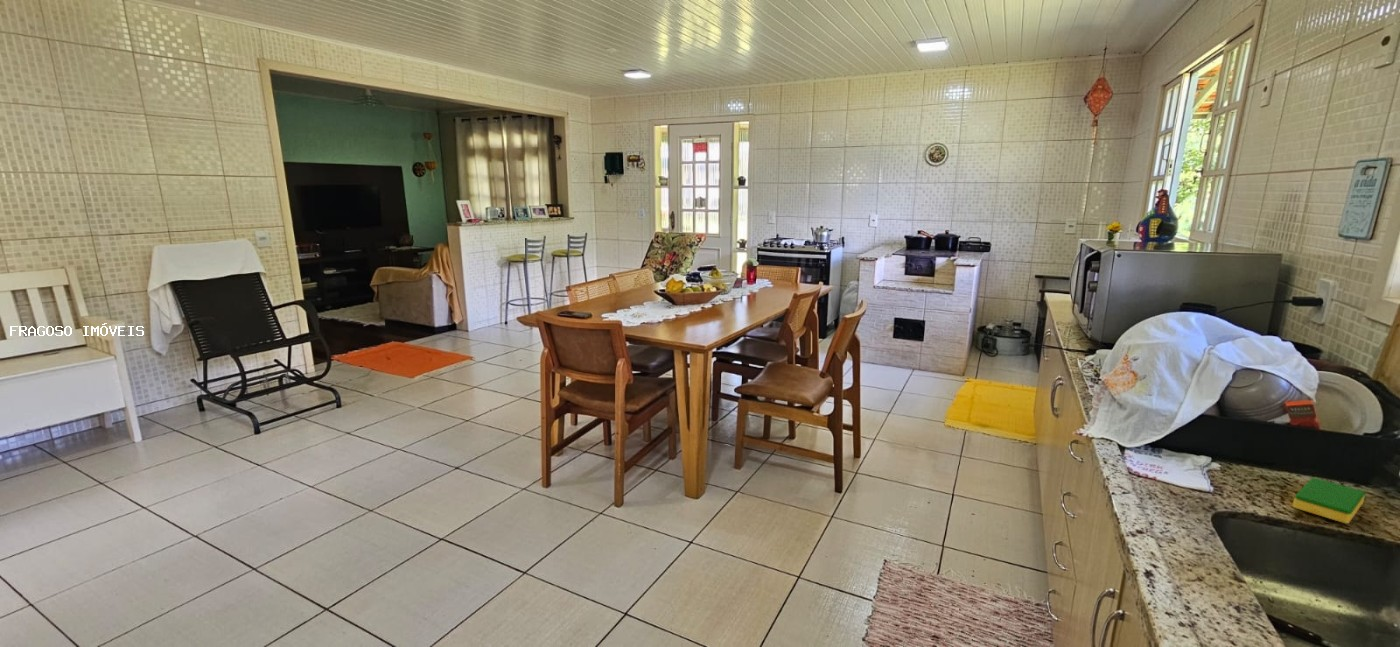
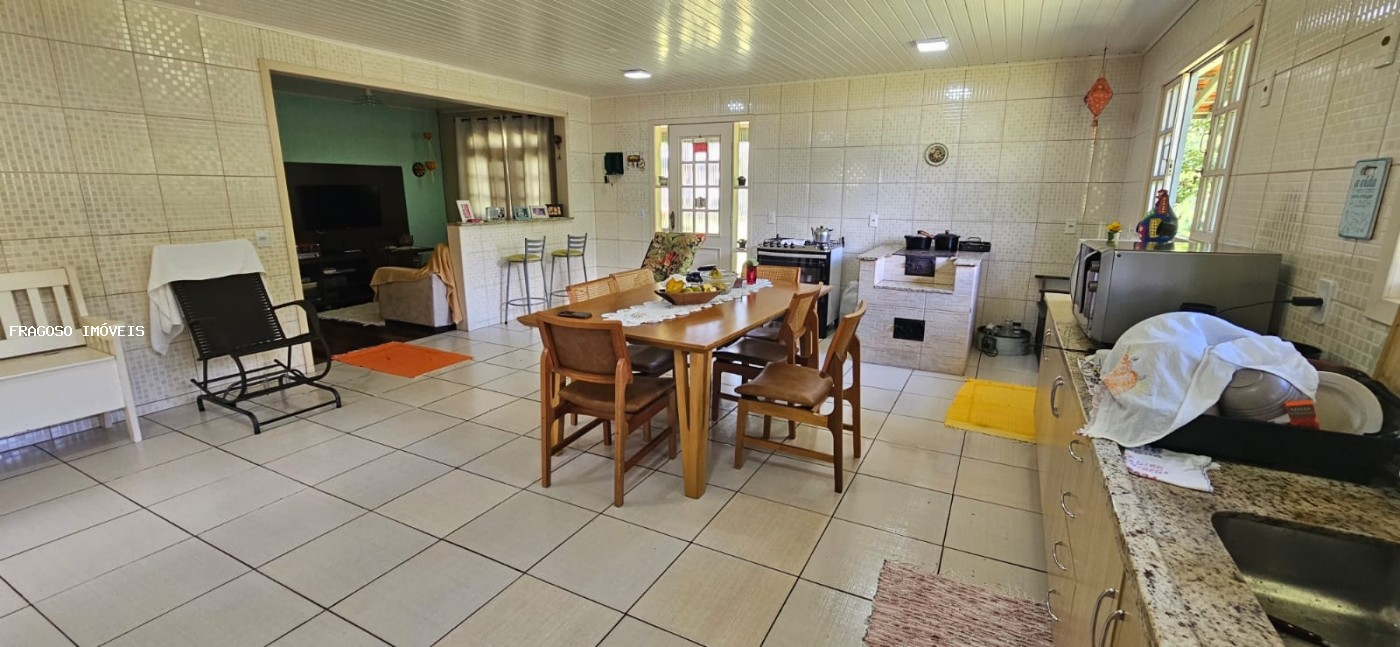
- dish sponge (1329, 499)
